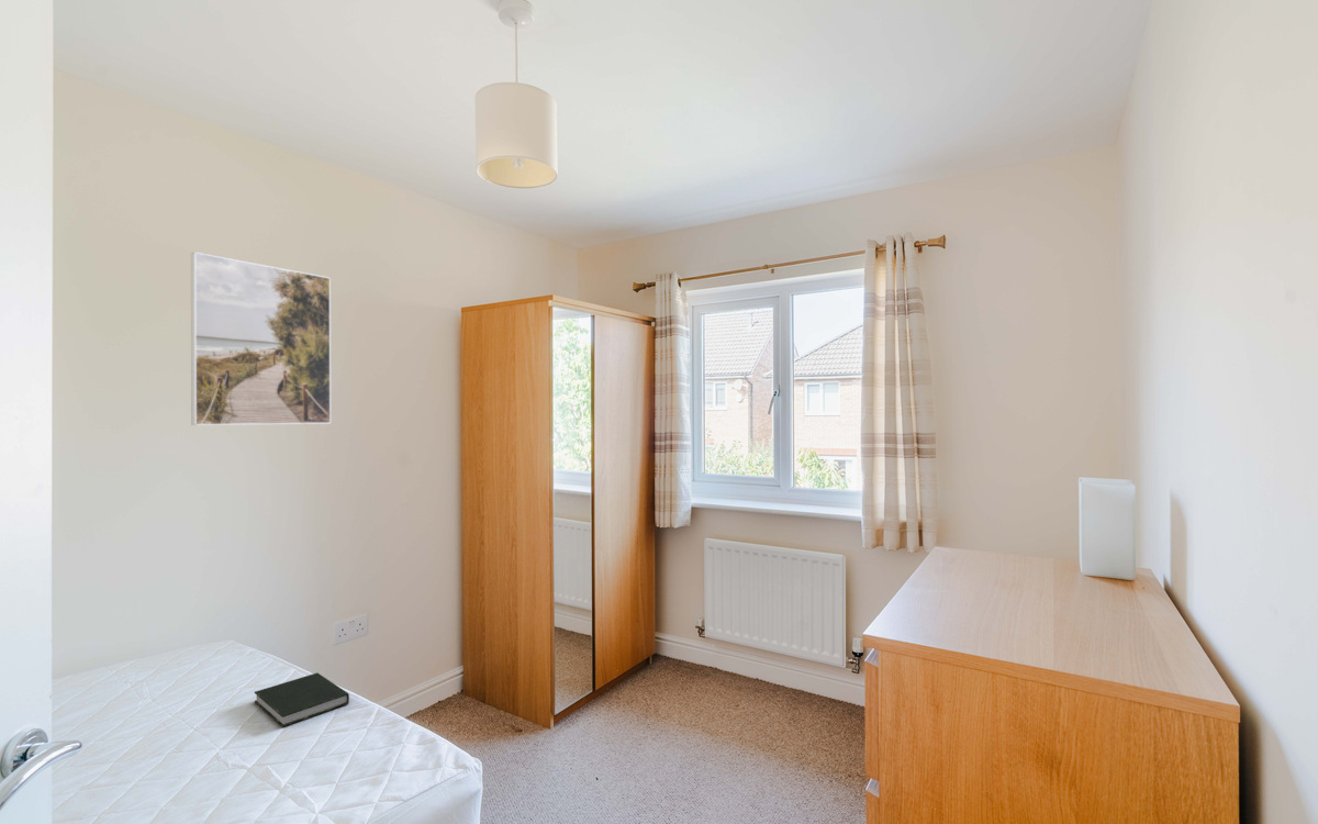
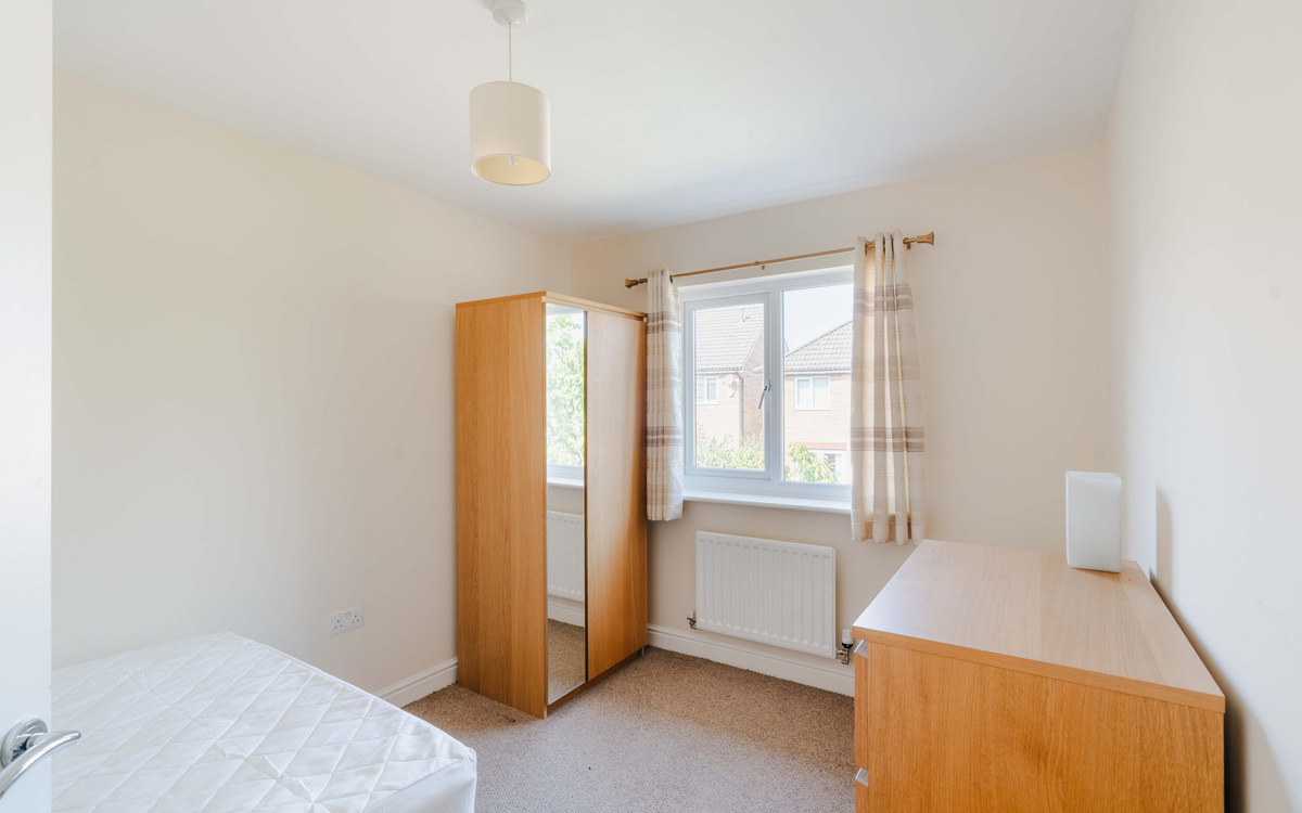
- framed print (266, 345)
- book (301, 698)
